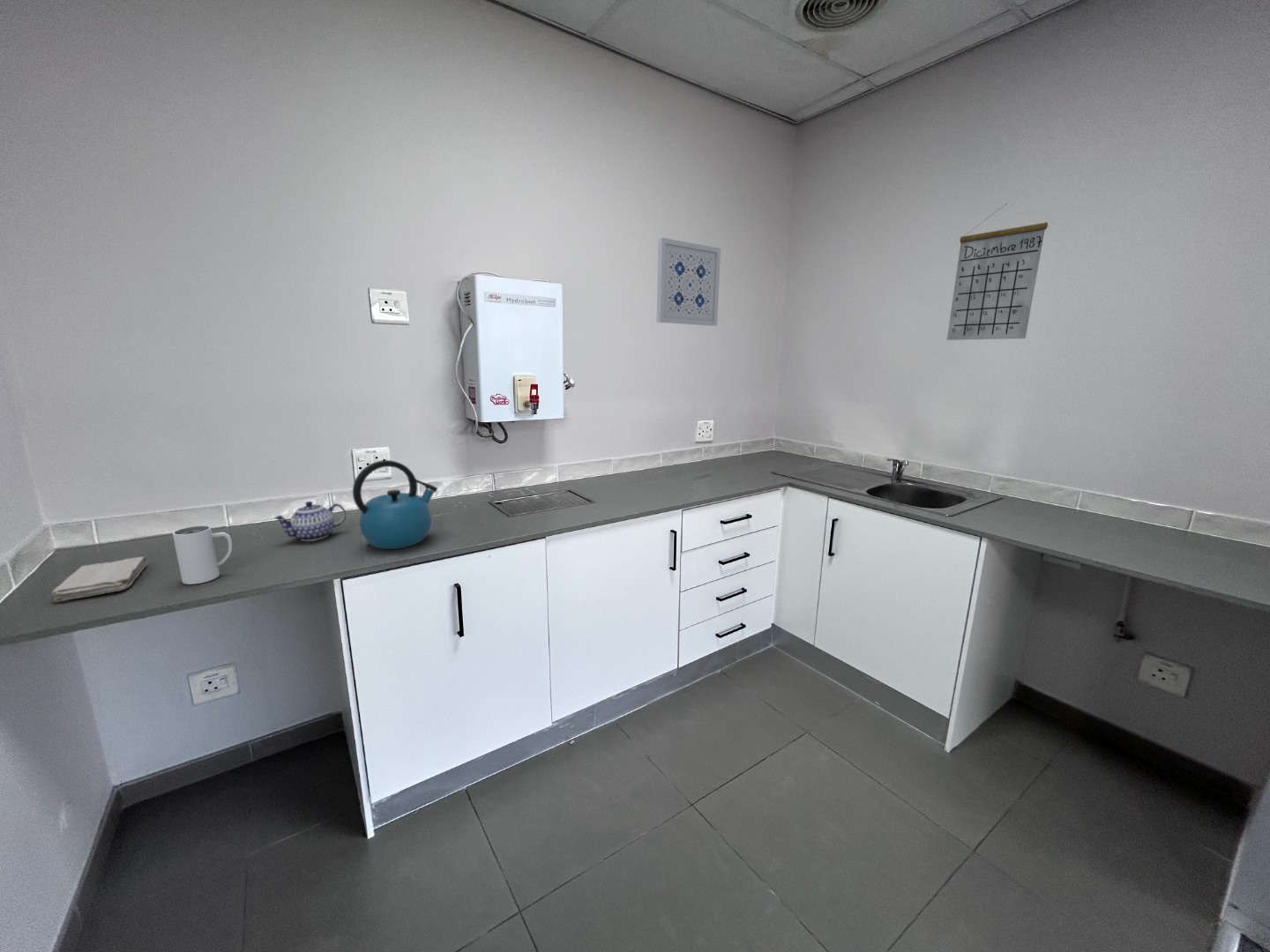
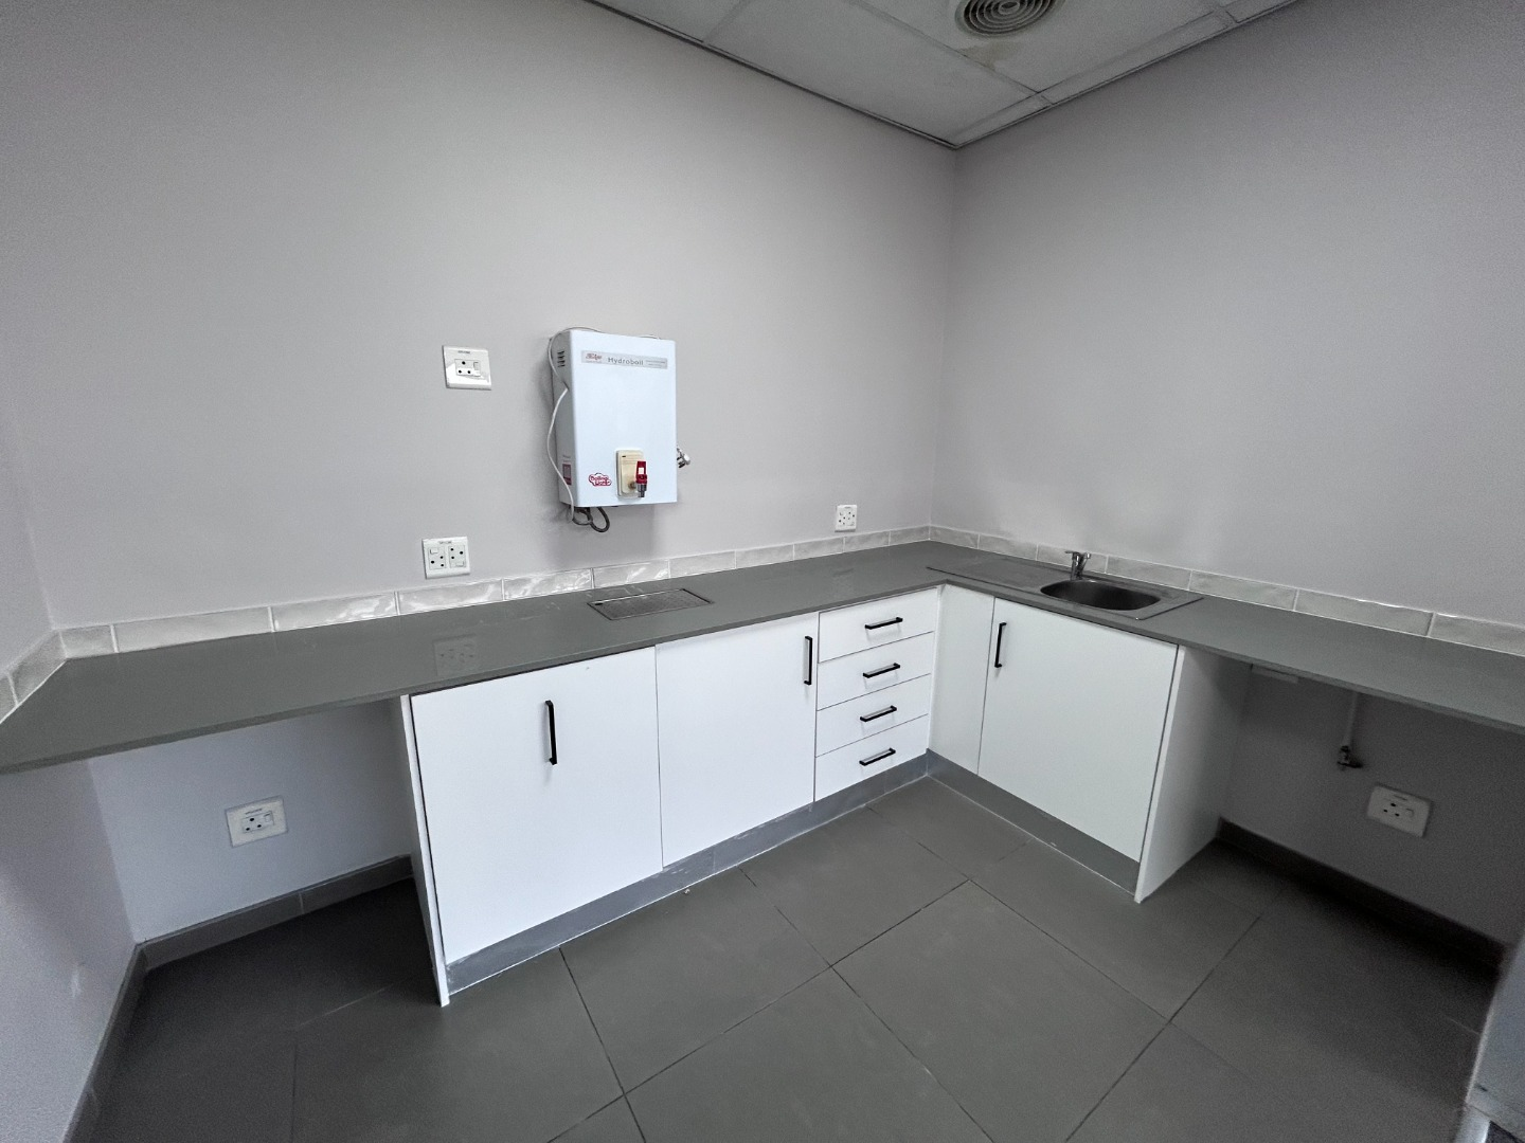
- mug (205, 553)
- teapot (311, 519)
- kettle (399, 501)
- wall art (689, 284)
- washcloth (102, 576)
- calendar (995, 272)
